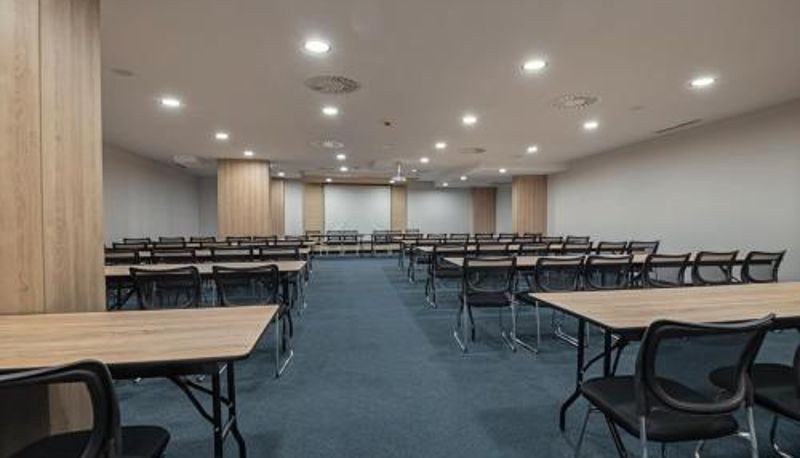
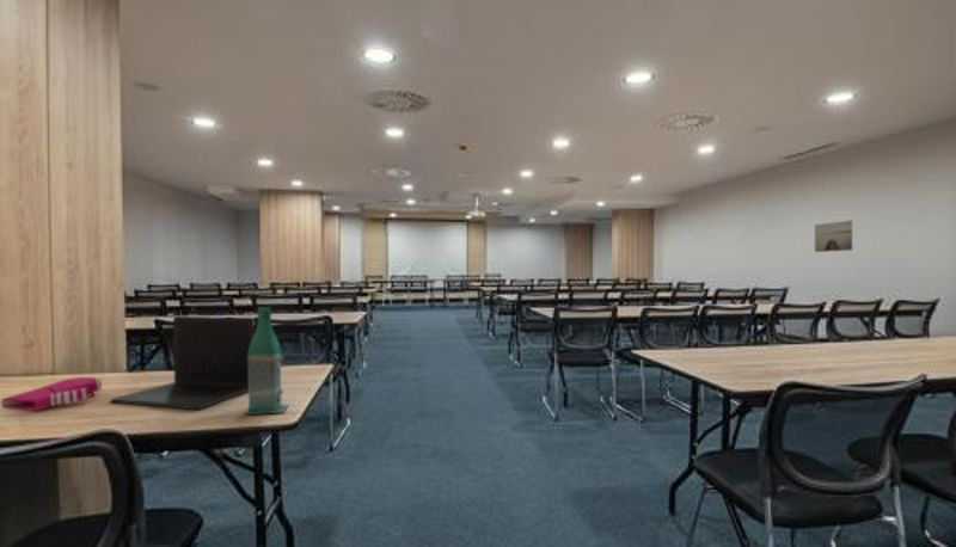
+ wall art (832, 236)
+ bottle (265, 357)
+ book (63, 392)
+ laptop (185, 357)
